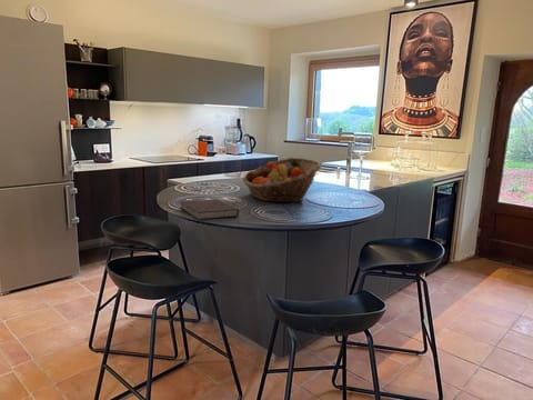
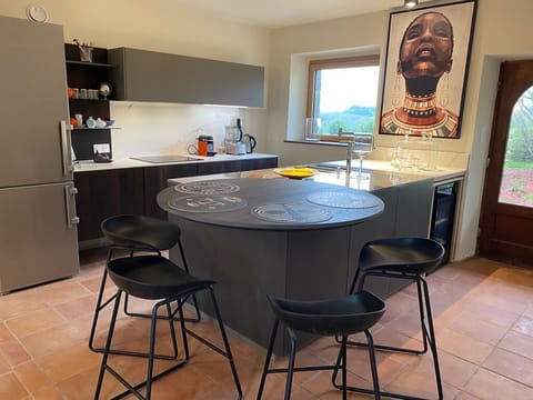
- fruit basket (281, 178)
- notebook (208, 208)
